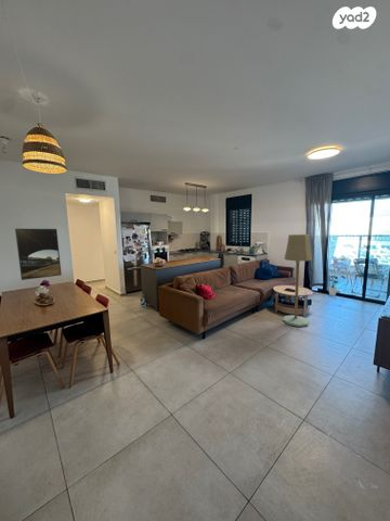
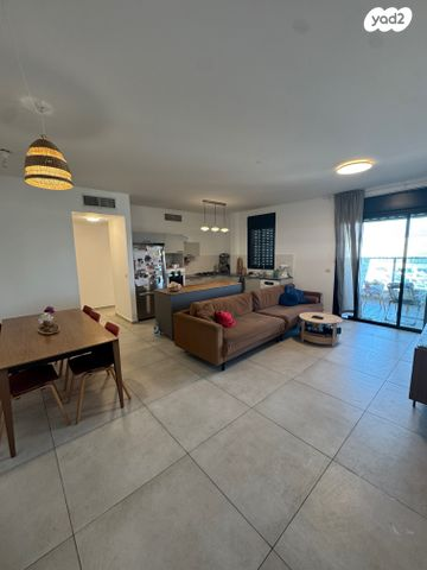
- floor lamp (297, 279)
- house plant (334, 287)
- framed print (39, 253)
